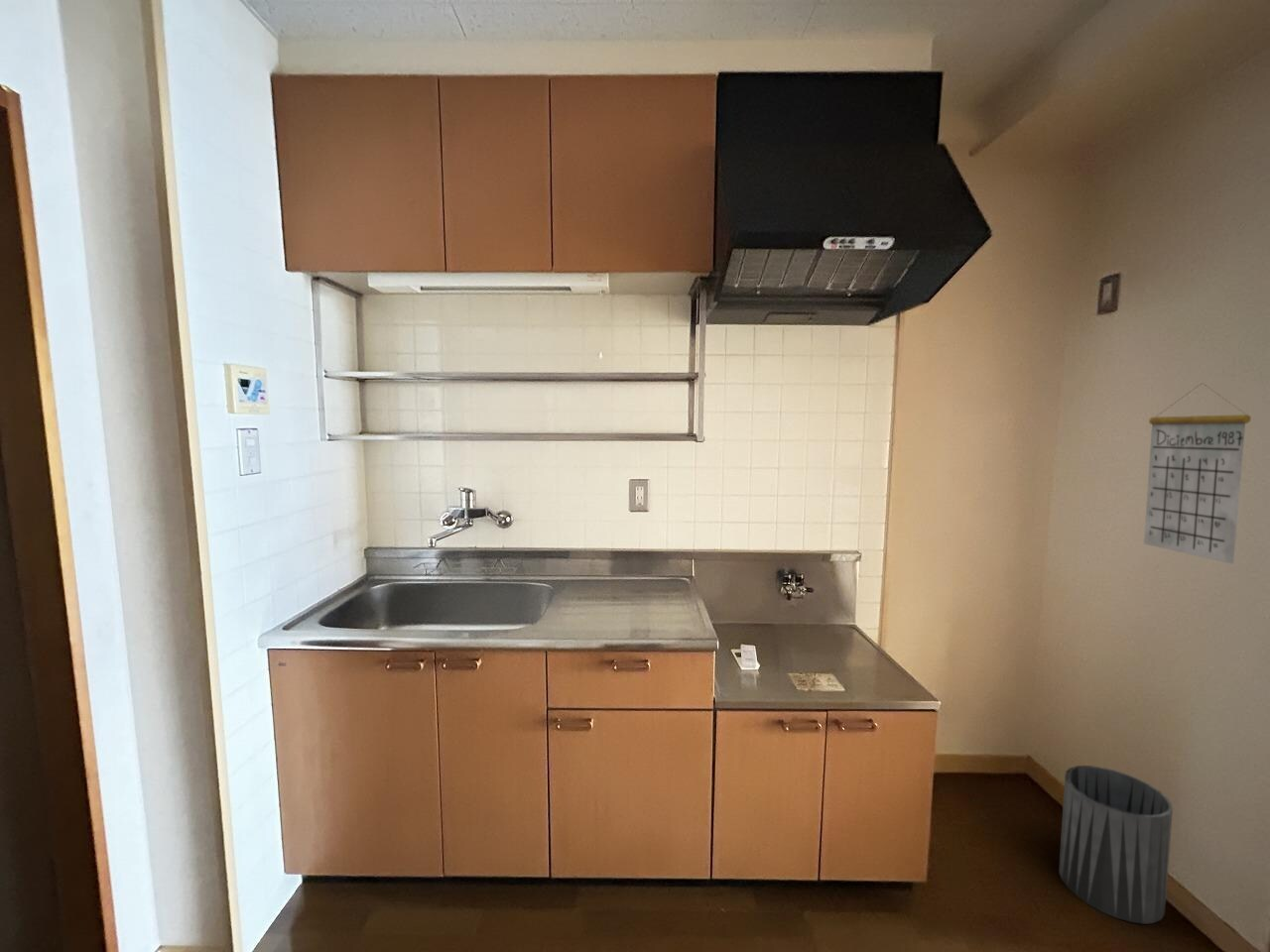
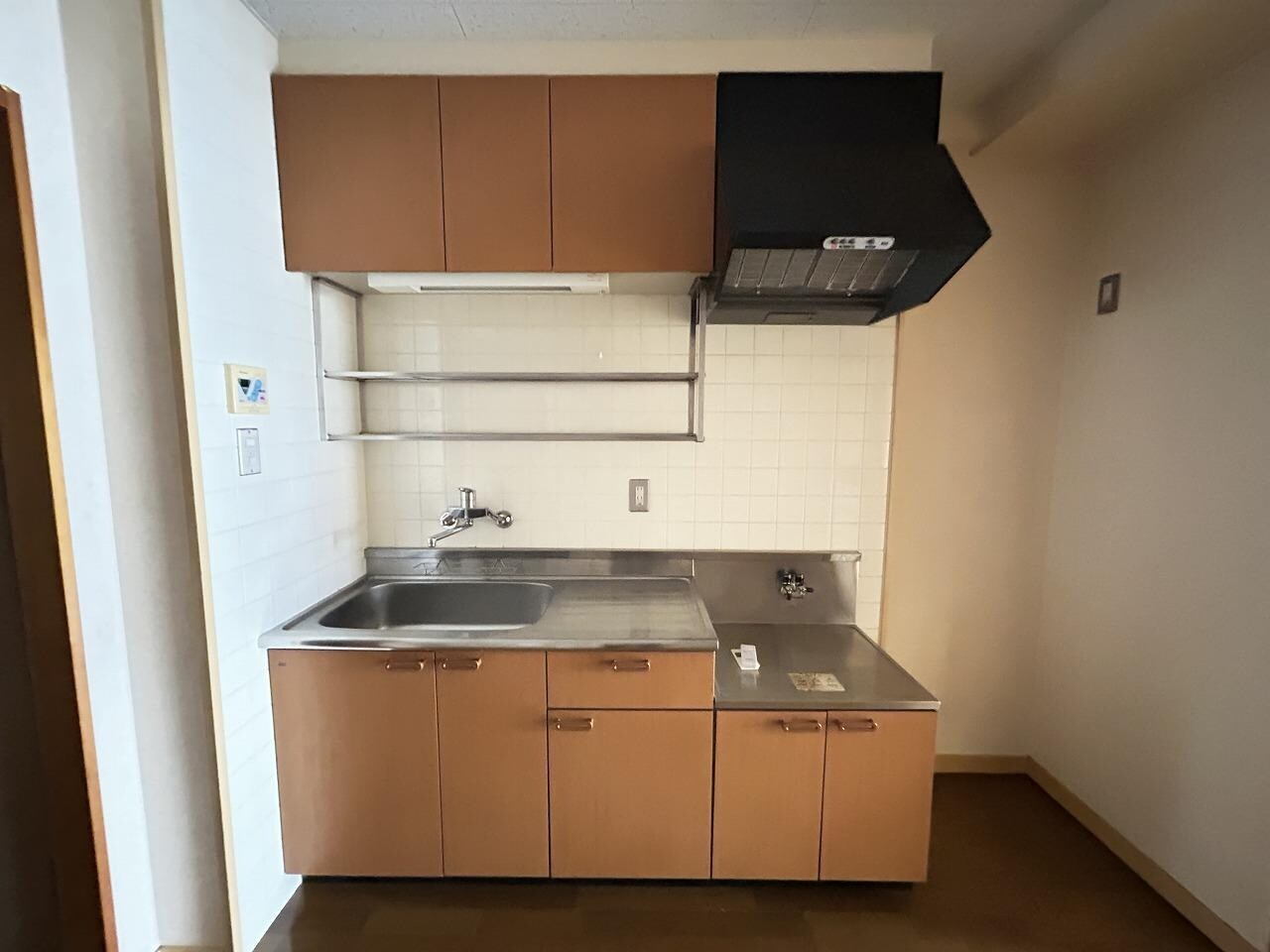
- trash can (1112, 839)
- calendar (1192, 468)
